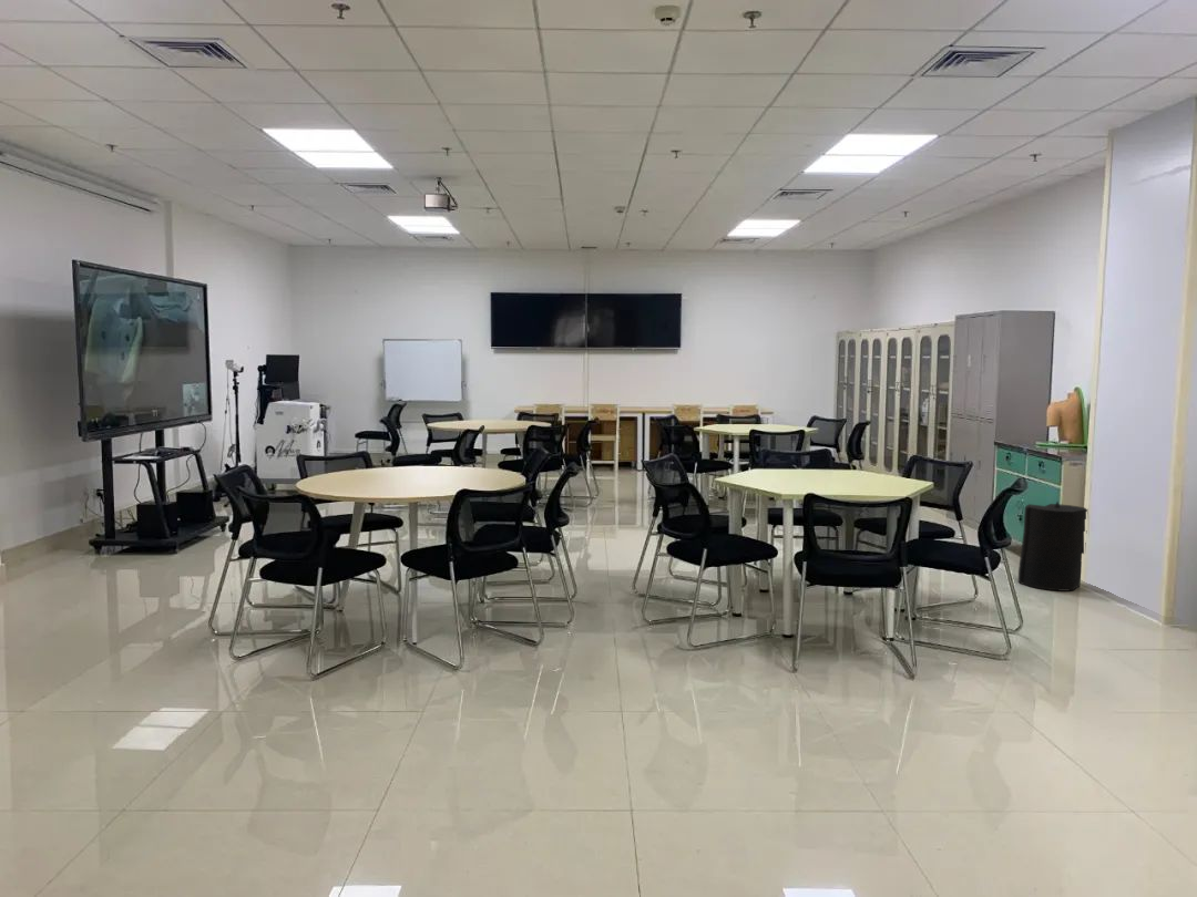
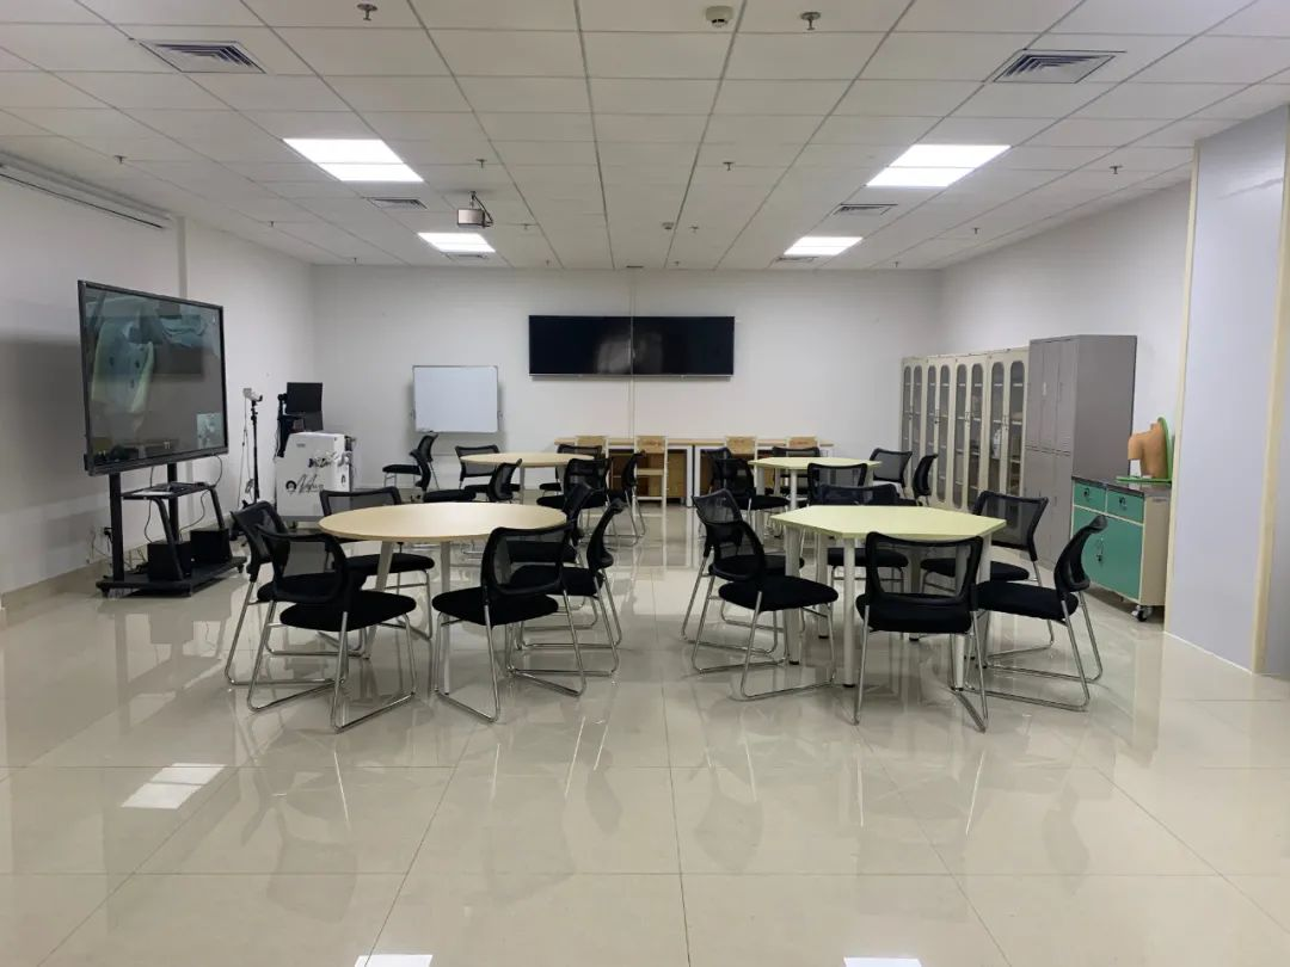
- trash can (1053, 543)
